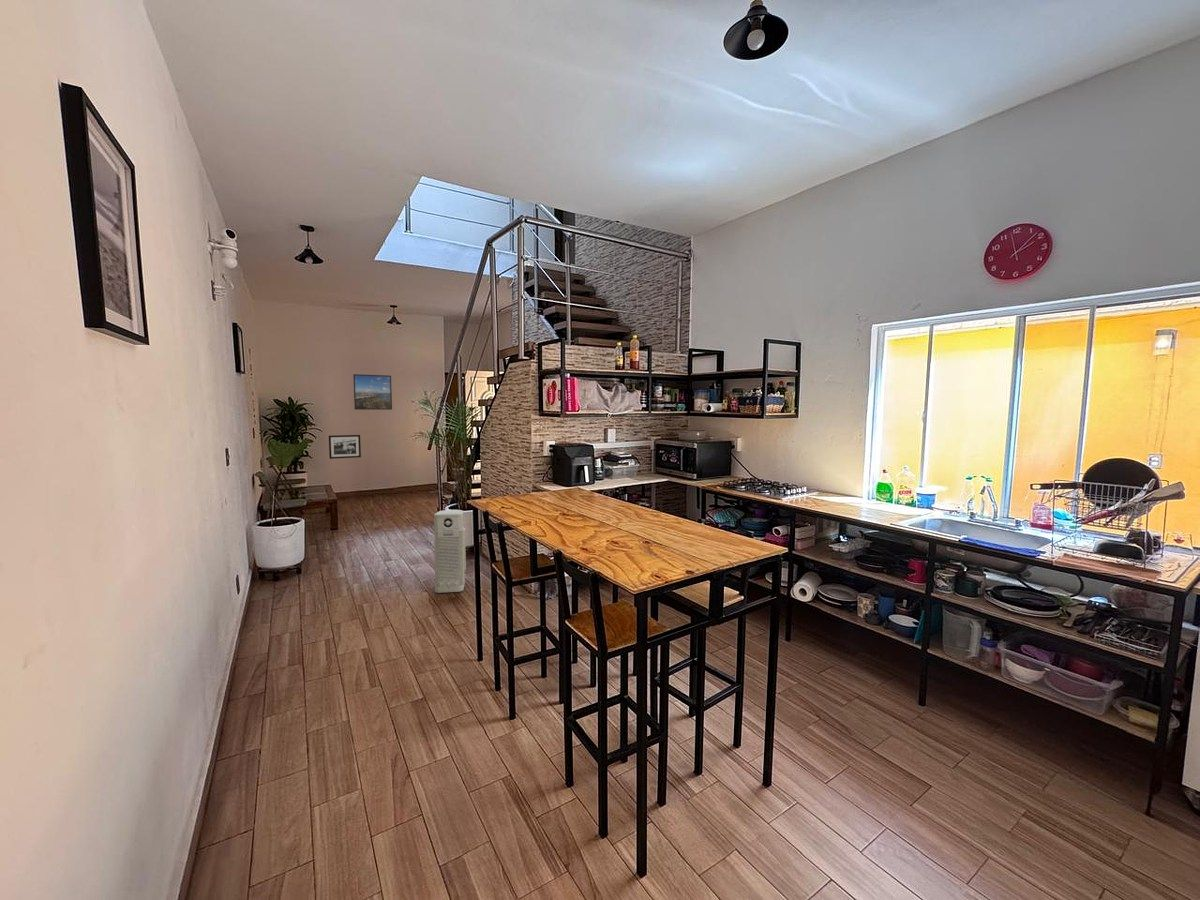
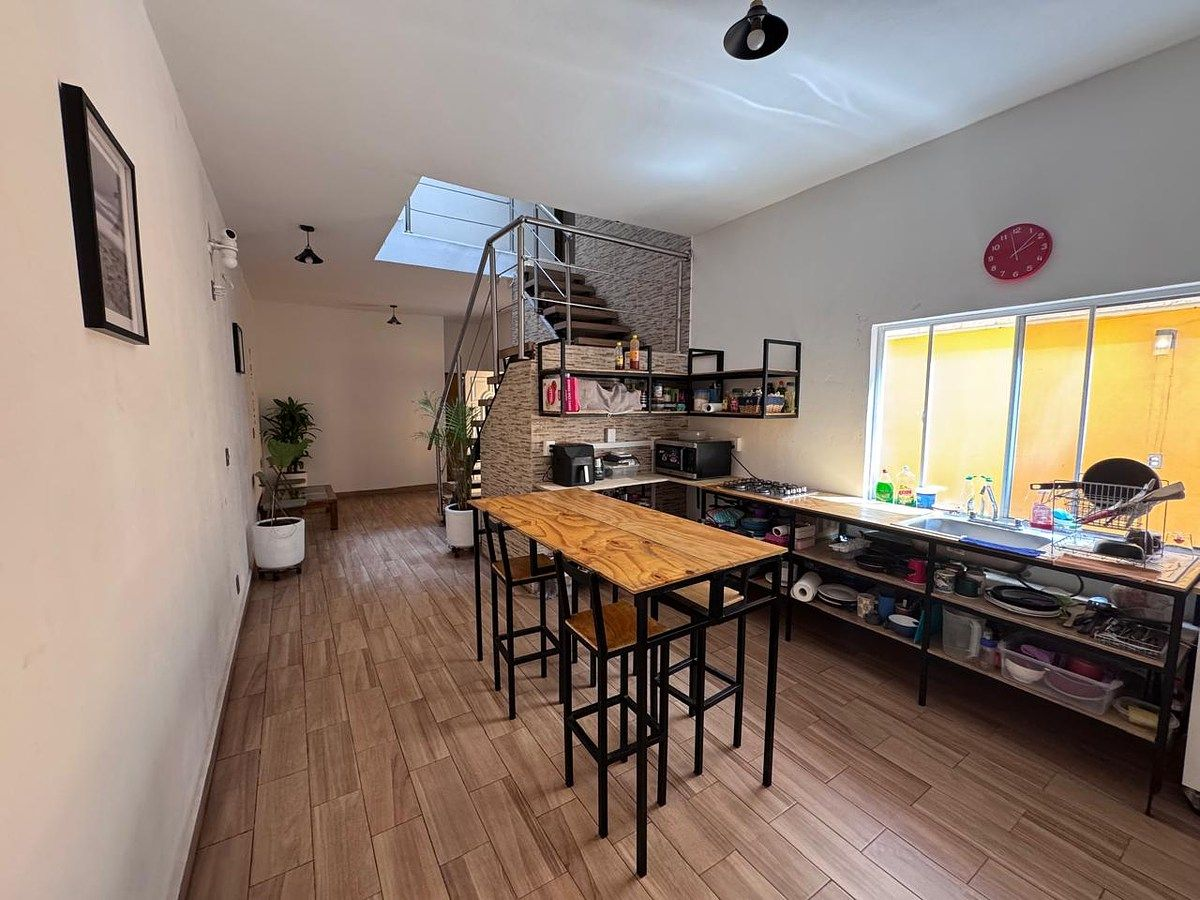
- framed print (373, 392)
- picture frame (345, 446)
- air purifier (450, 548)
